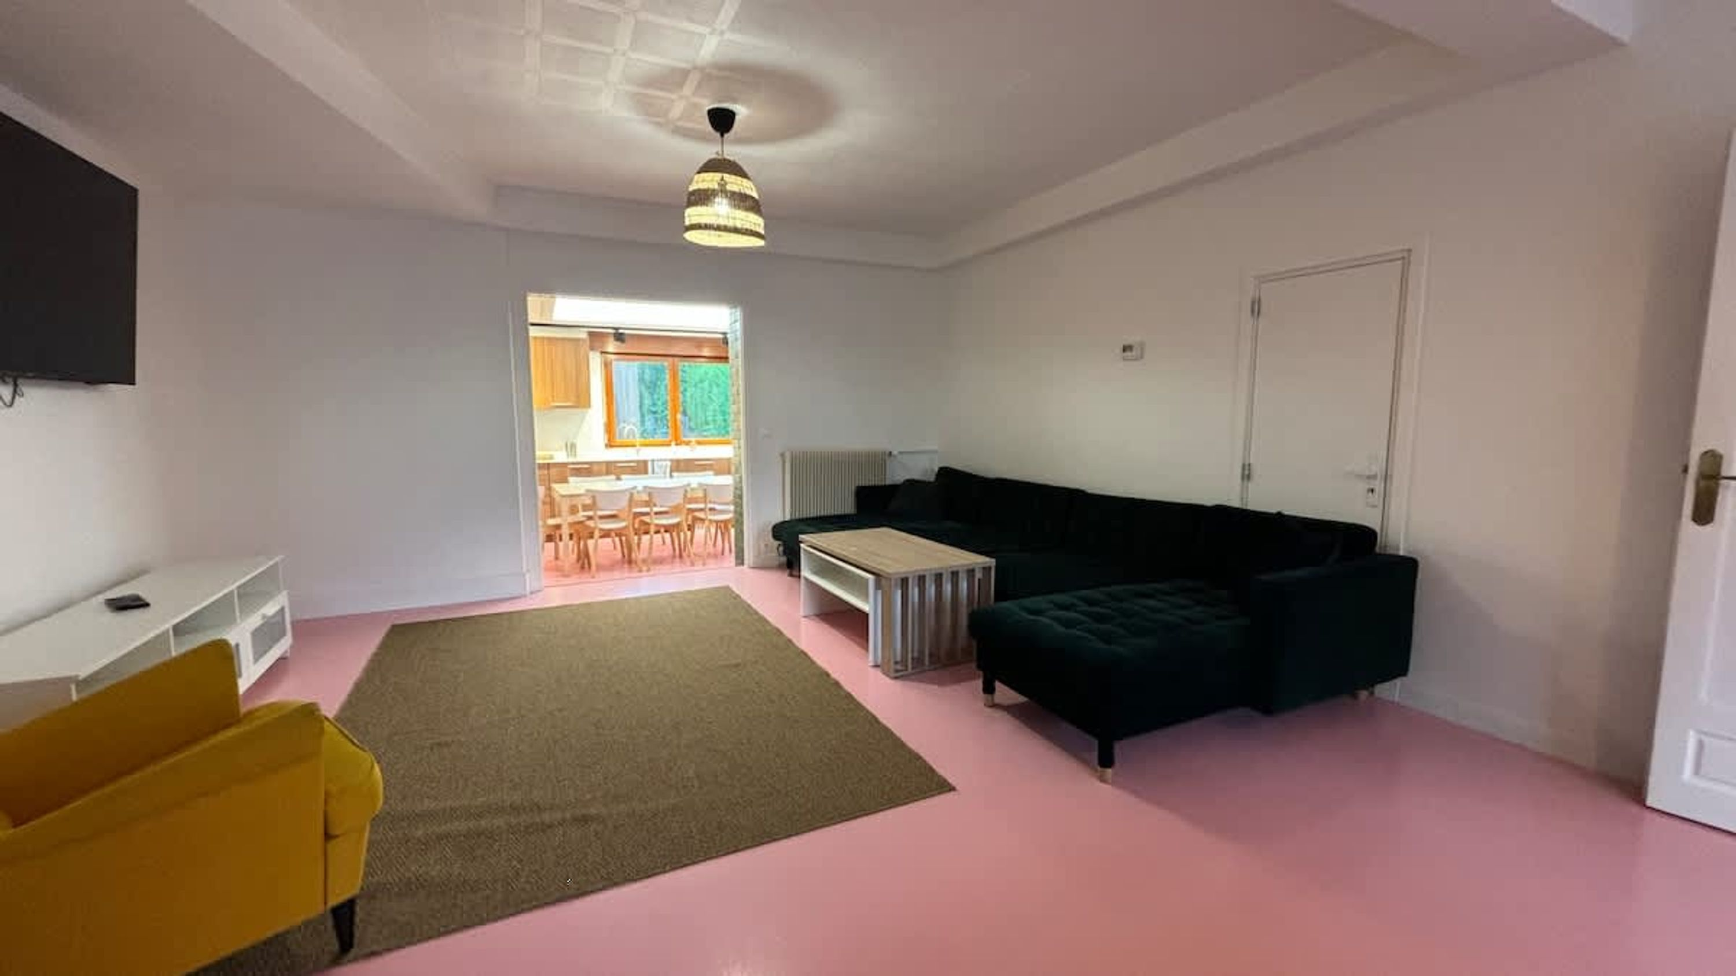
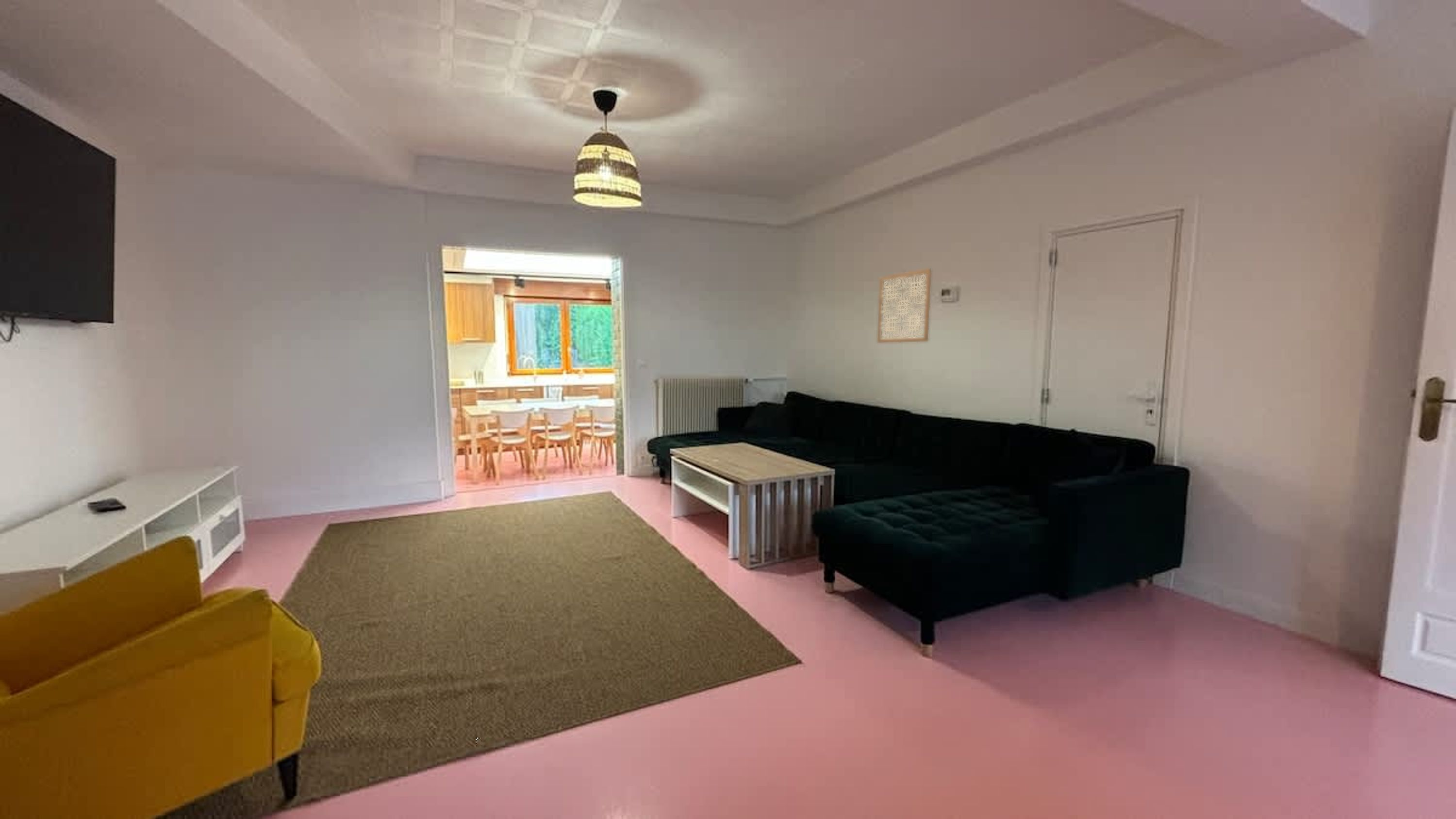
+ wall art (903, 306)
